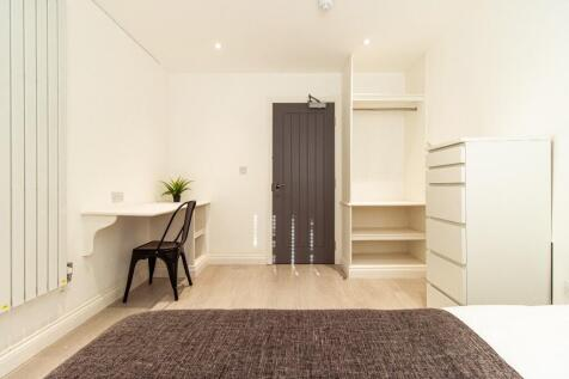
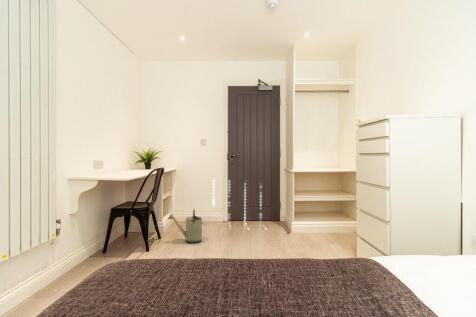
+ watering can (186, 225)
